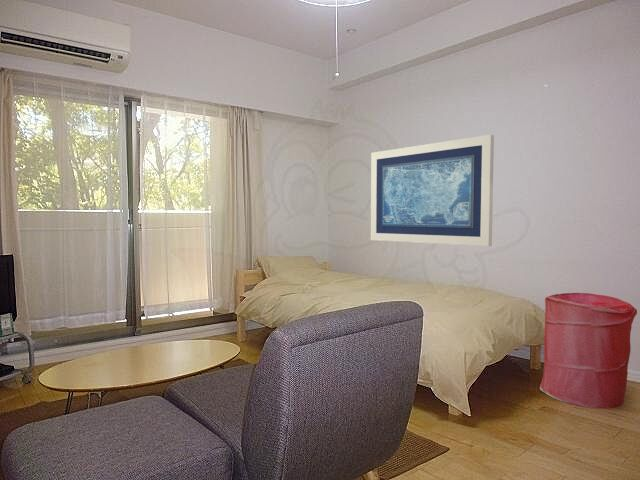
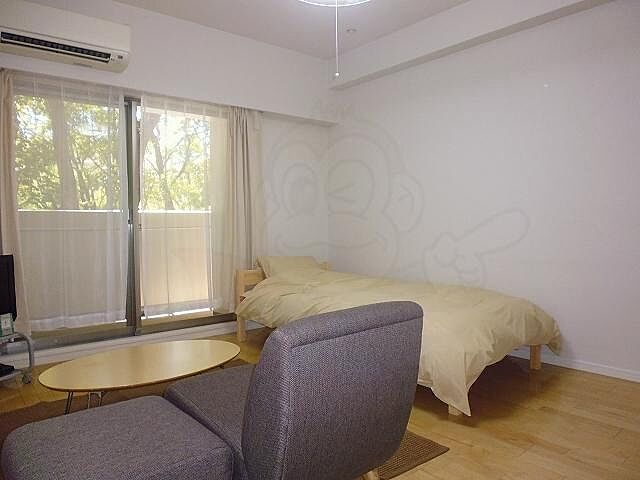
- wall art (424, 194)
- laundry hamper (586, 345)
